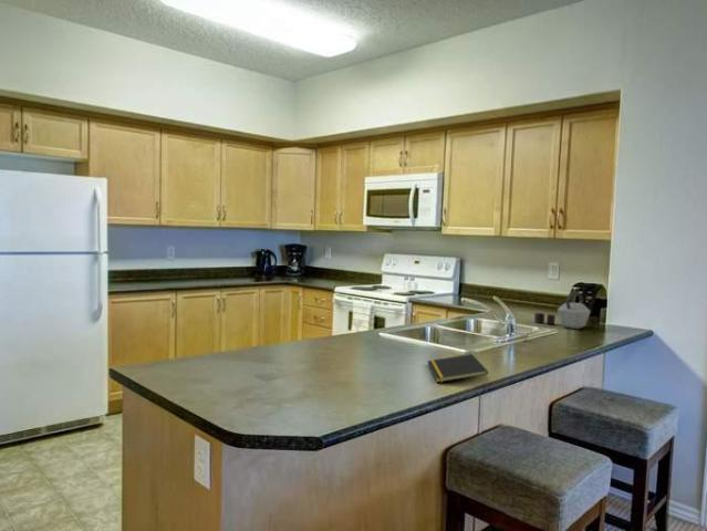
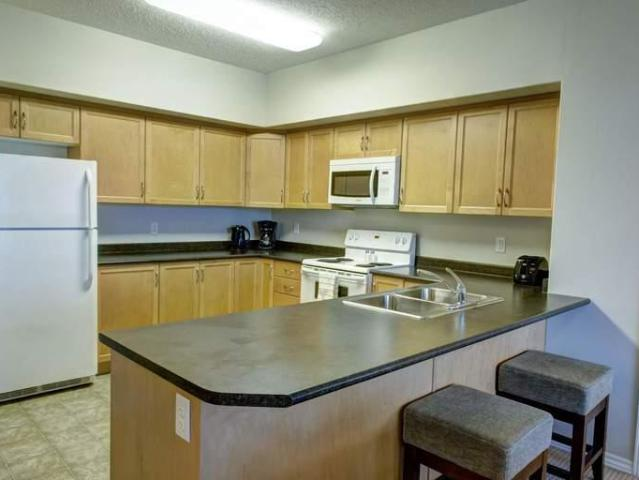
- notepad (455, 367)
- kettle (560, 308)
